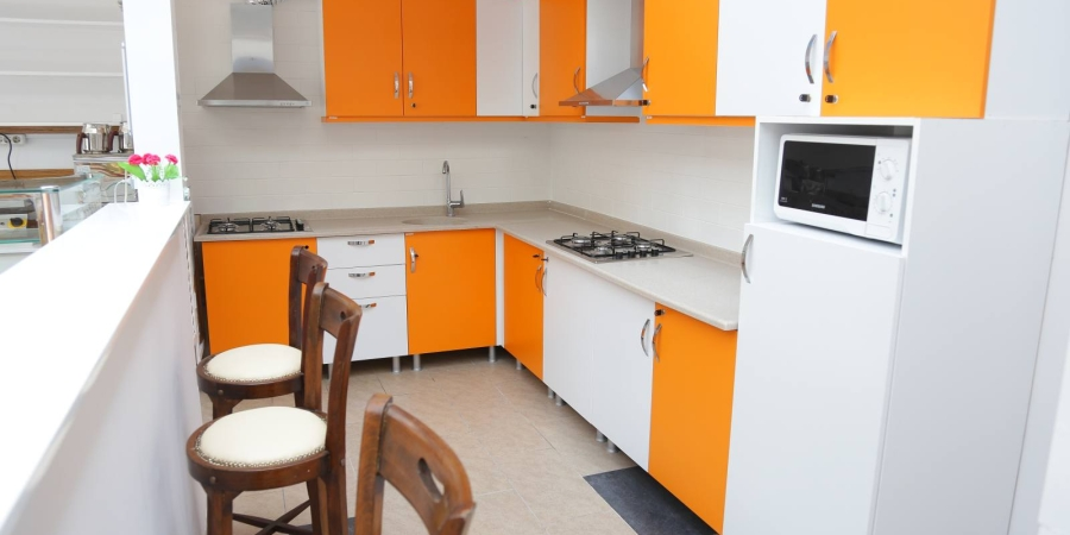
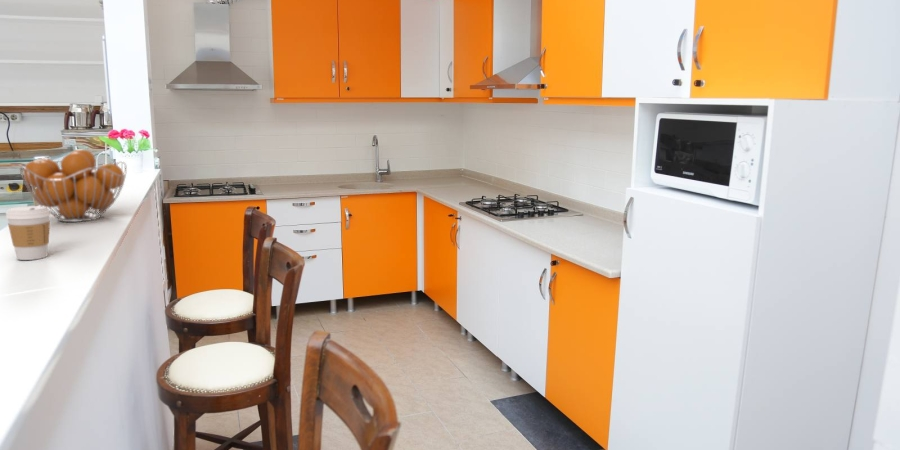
+ coffee cup (30, 231)
+ fruit basket (76, 184)
